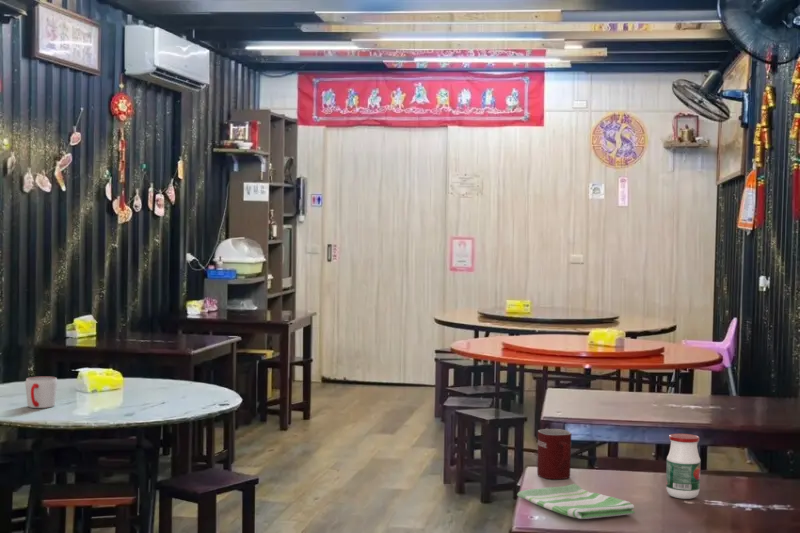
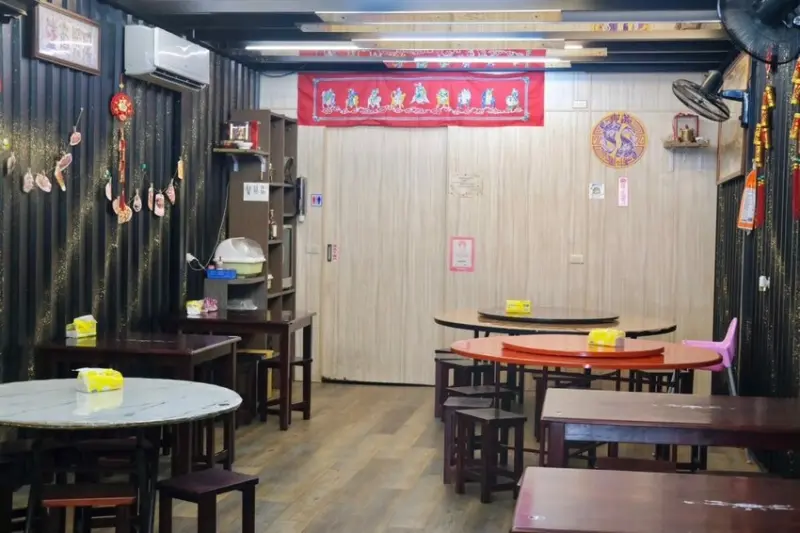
- mug (39, 393)
- dish towel (575, 500)
- jar (683, 466)
- mug (557, 455)
